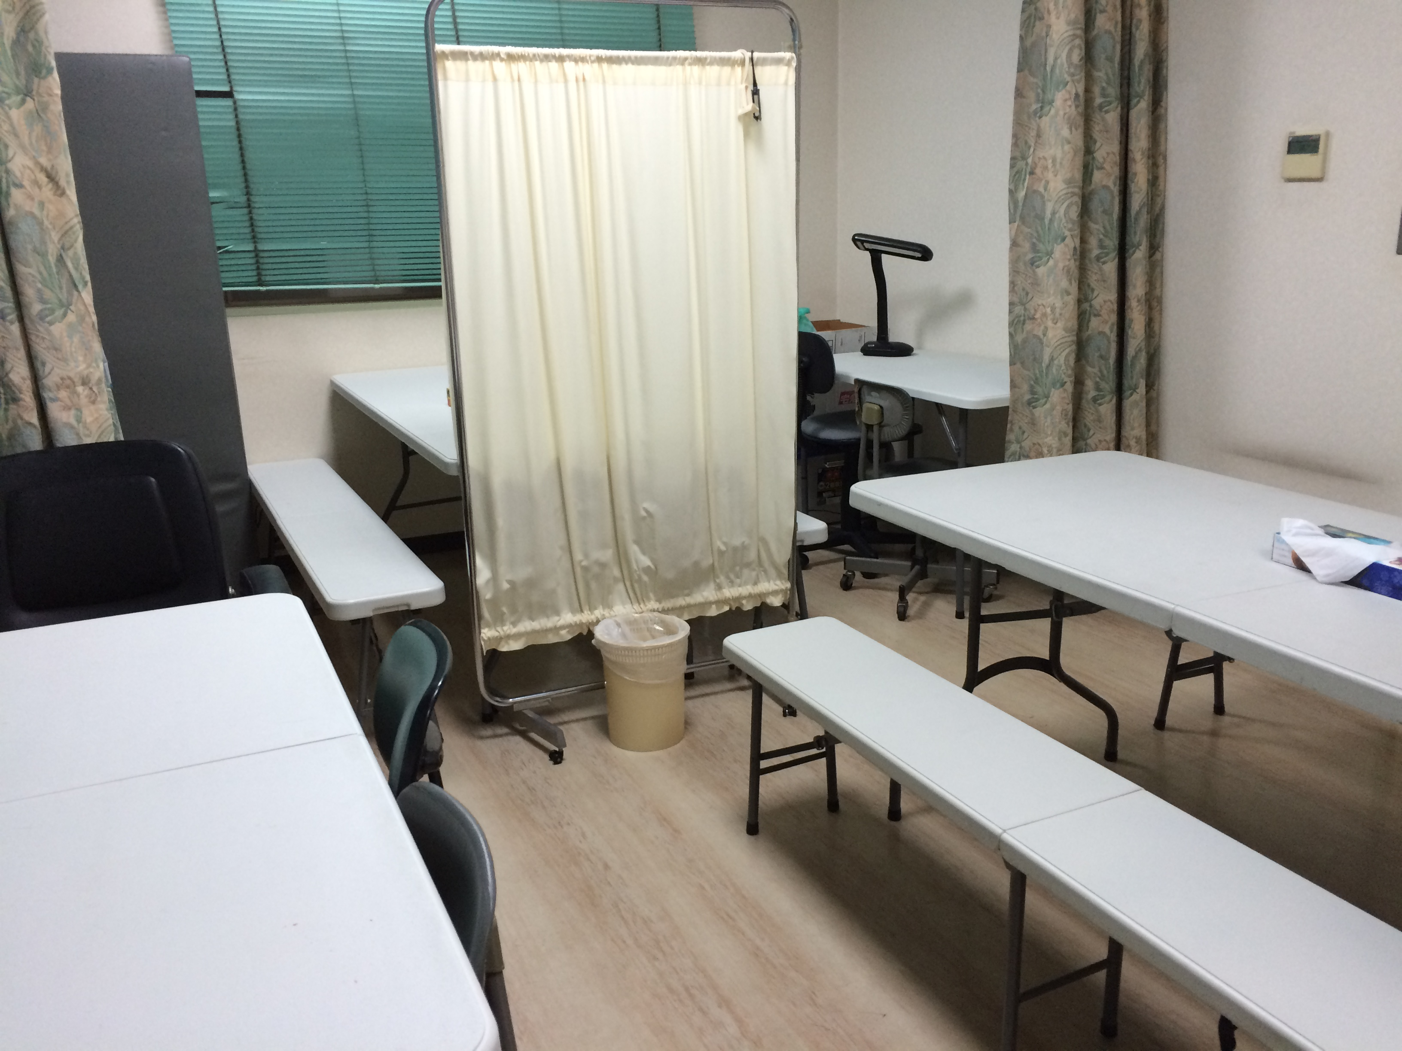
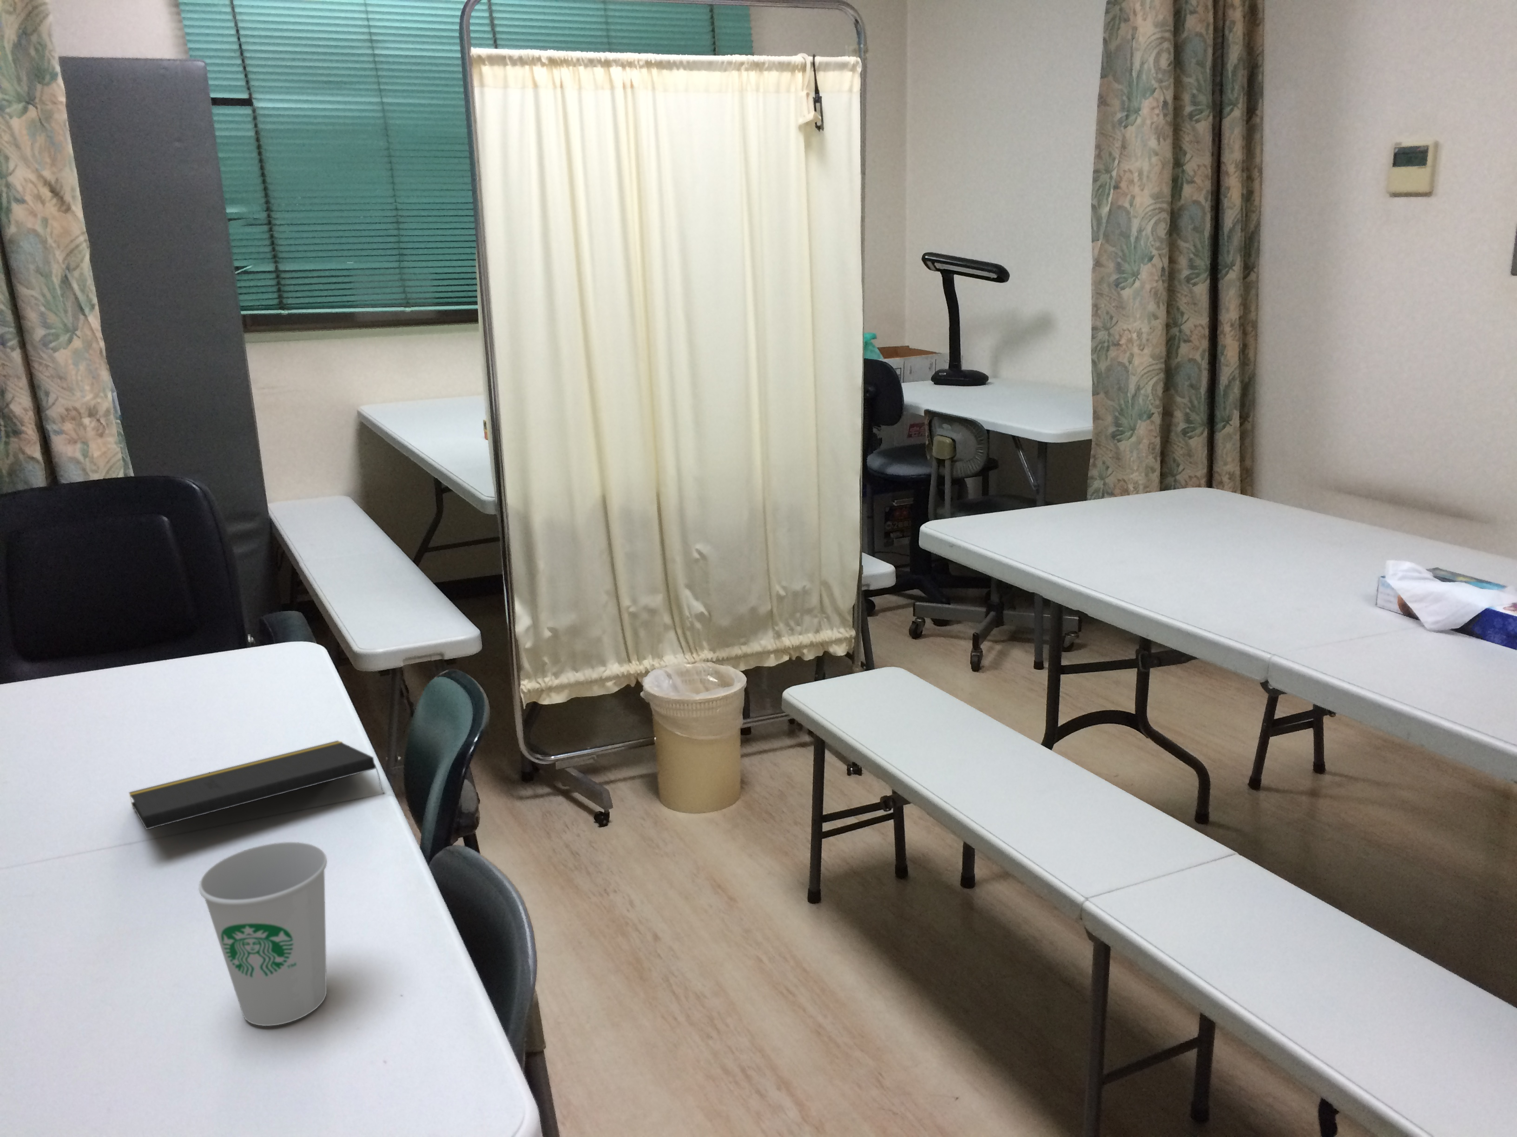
+ paper cup (275, 936)
+ notepad (251, 781)
